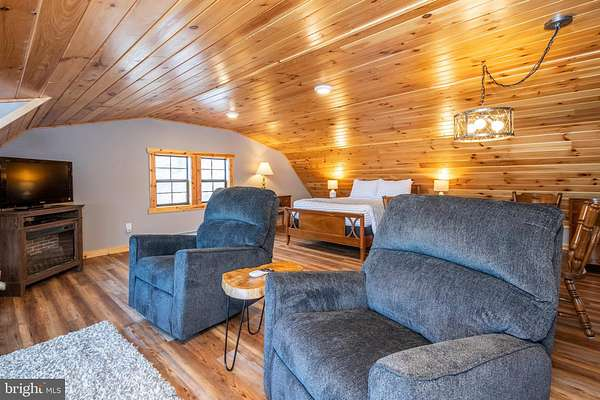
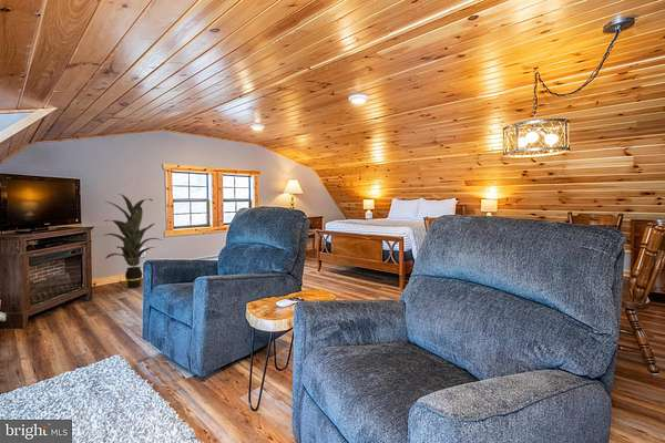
+ indoor plant (129, 240)
